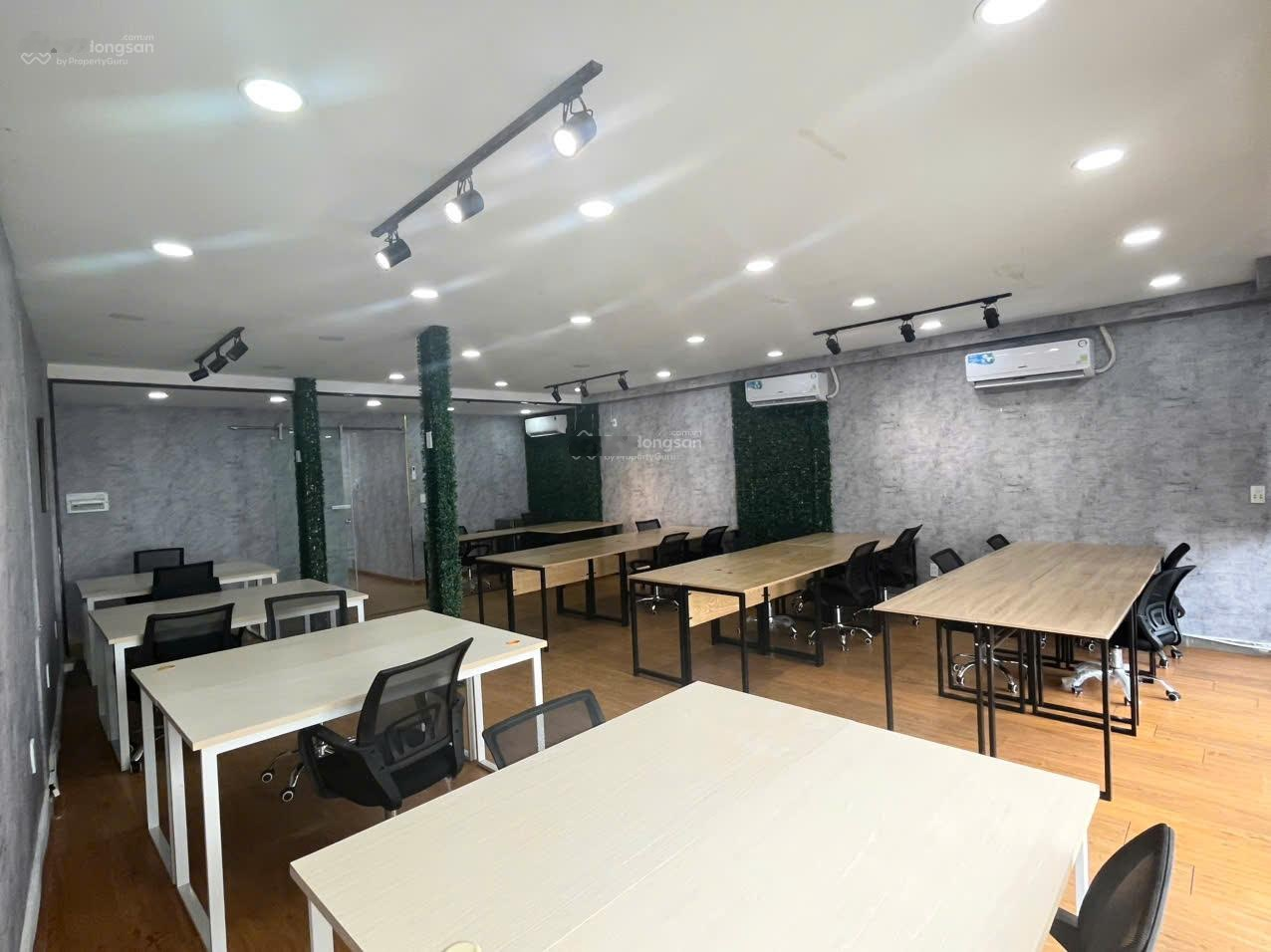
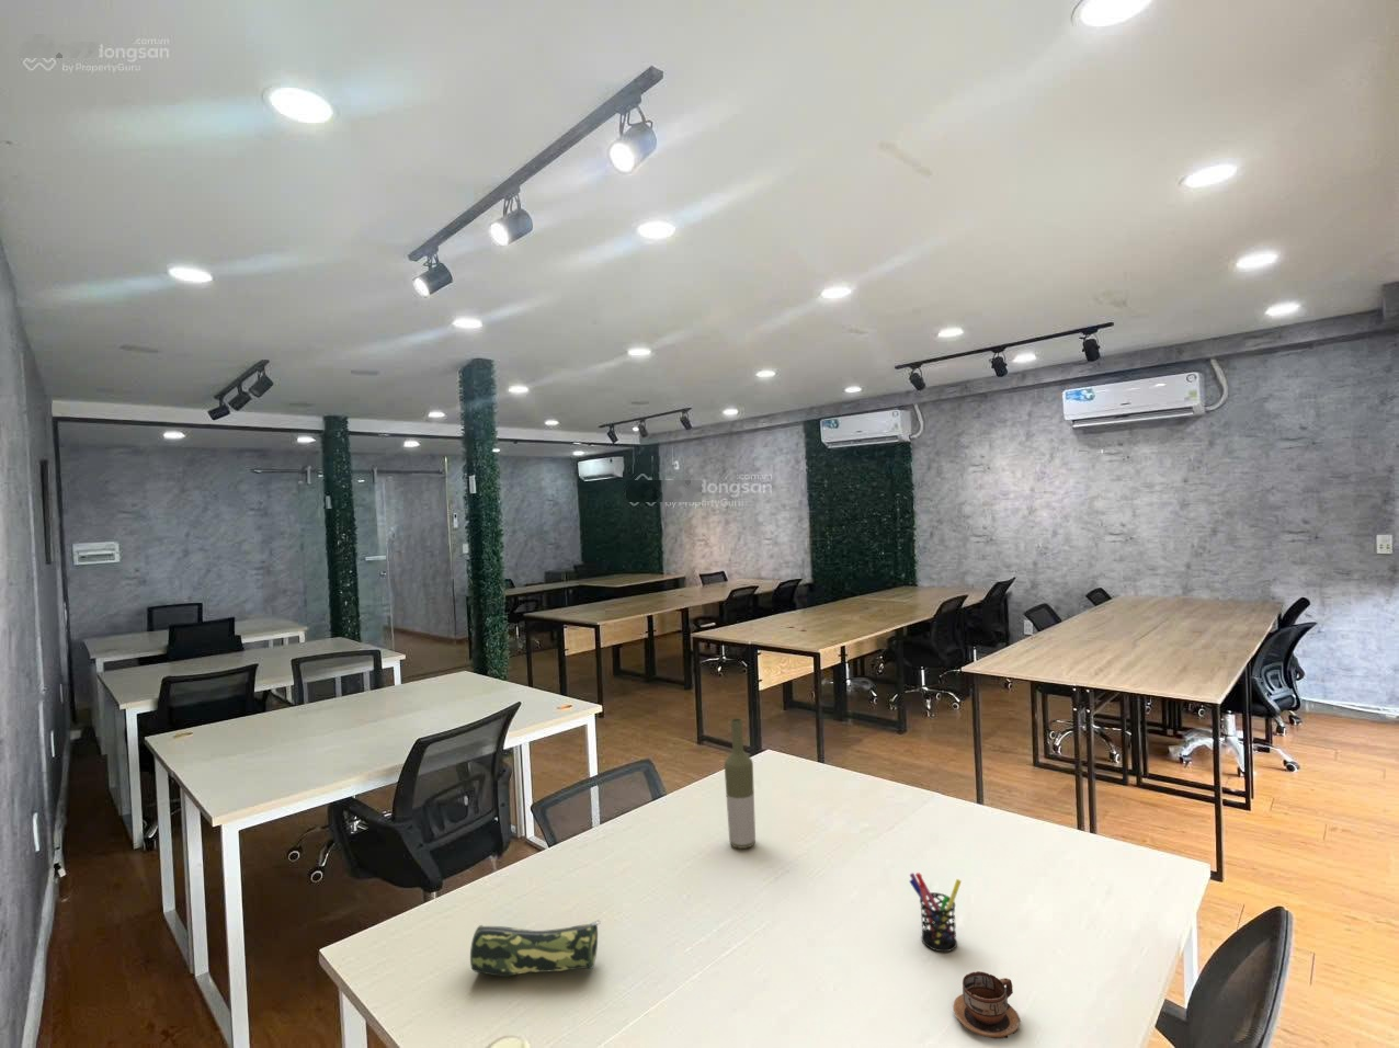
+ pen holder (937, 909)
+ pencil case (538, 947)
+ bottle (739, 782)
+ cup (986, 1001)
